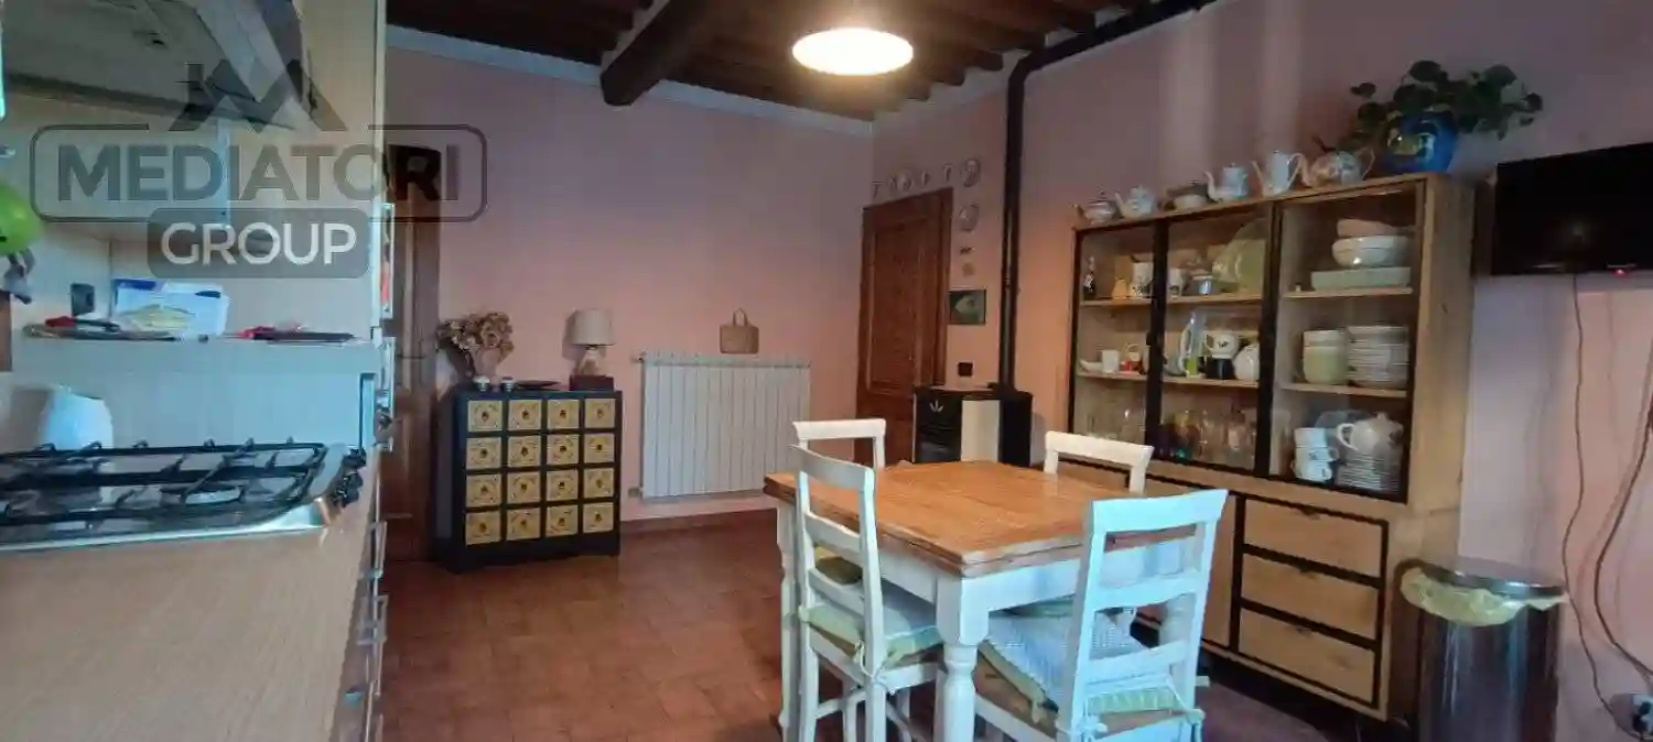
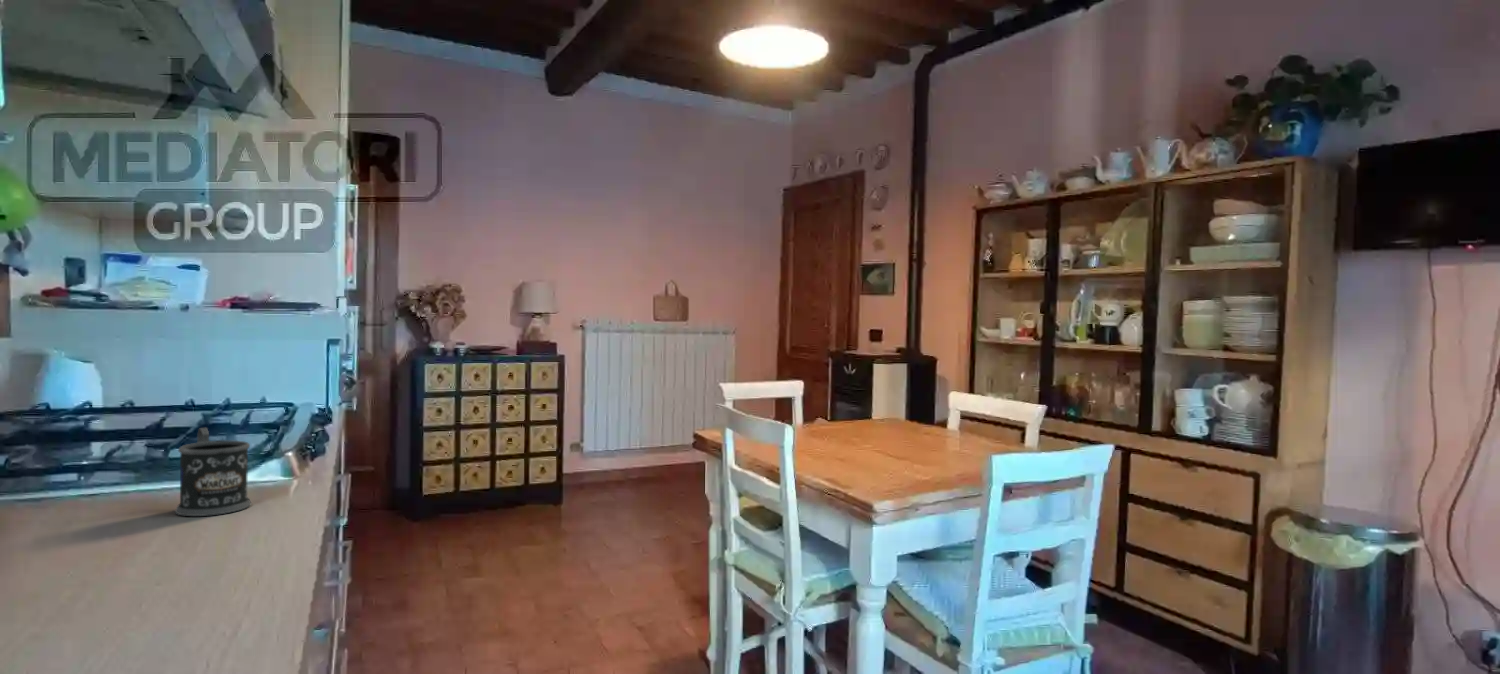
+ mug (210, 468)
